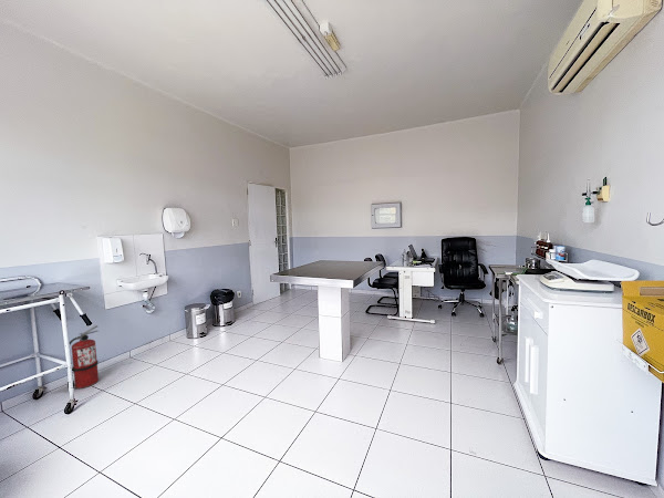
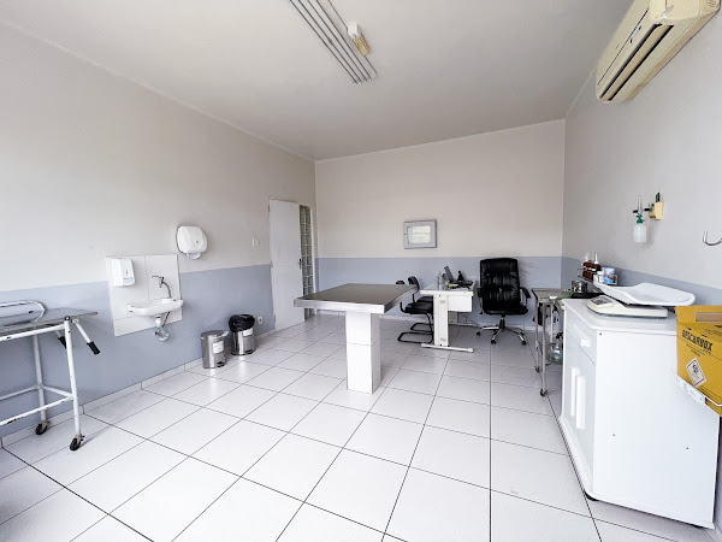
- fire extinguisher (83, 356)
